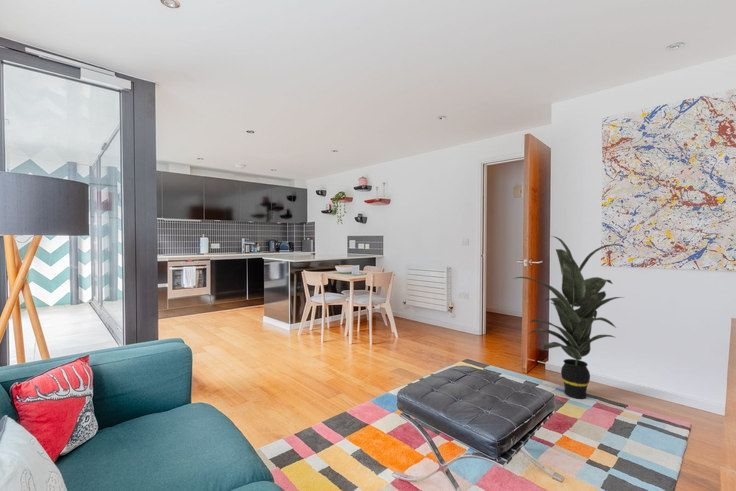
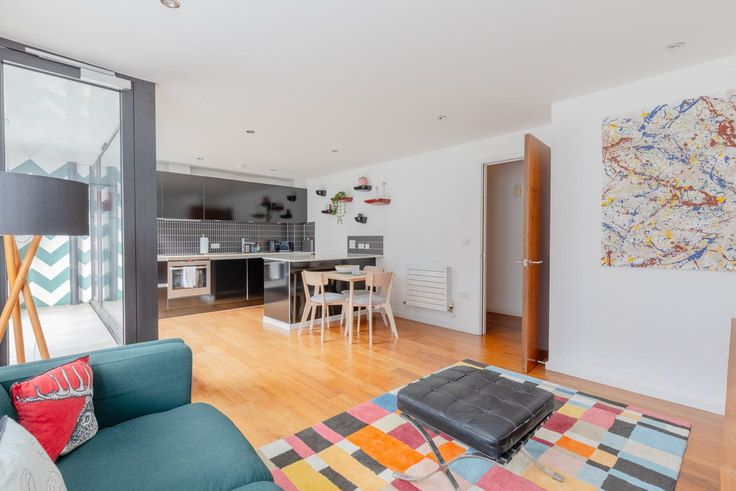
- indoor plant (570, 314)
